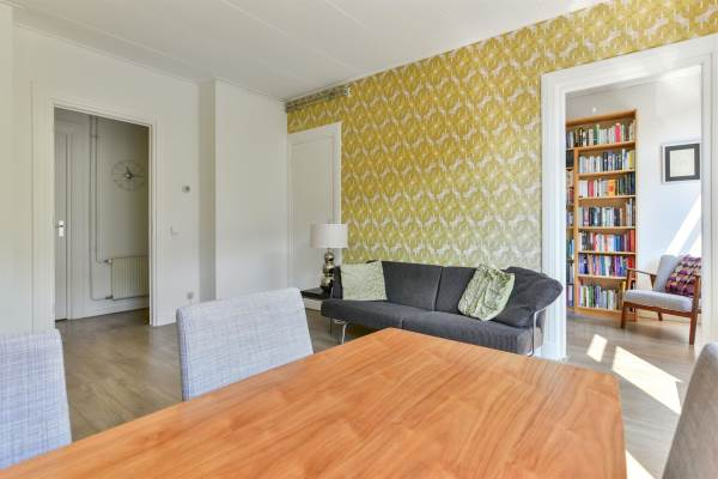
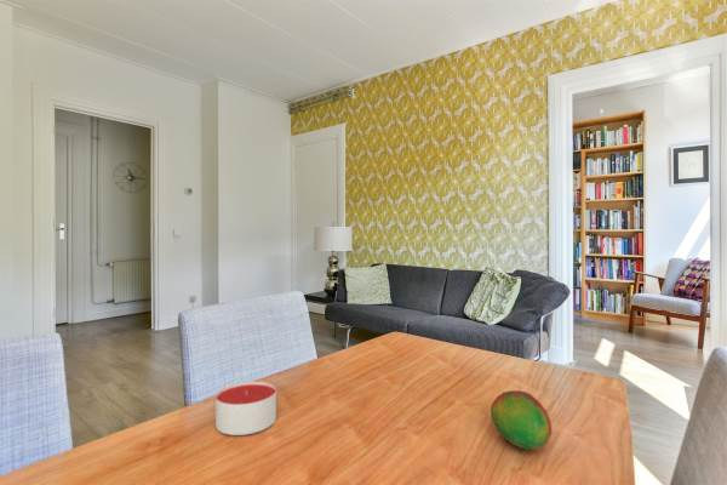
+ fruit (521, 418)
+ candle (246, 405)
